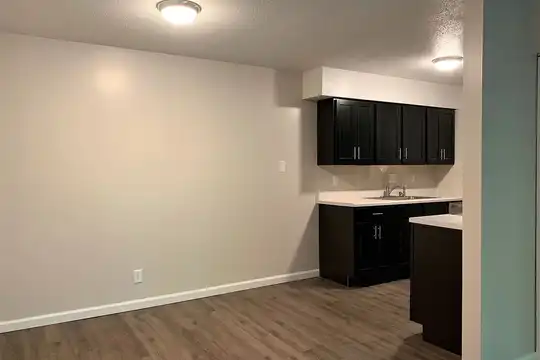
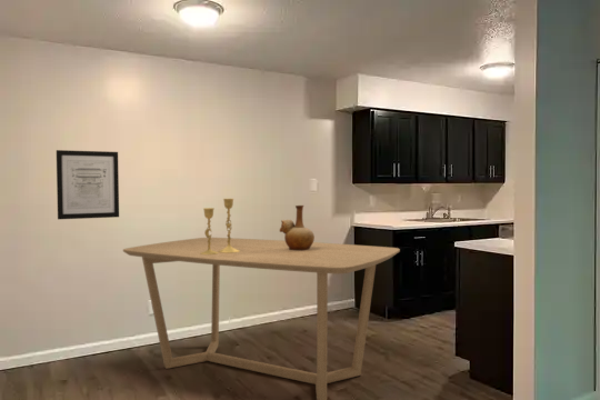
+ dining table (218, 310)
+ candlestick (226, 224)
+ vase (297, 227)
+ wall art (88, 184)
